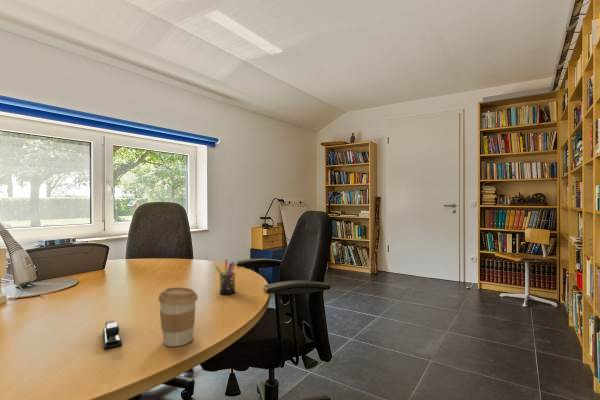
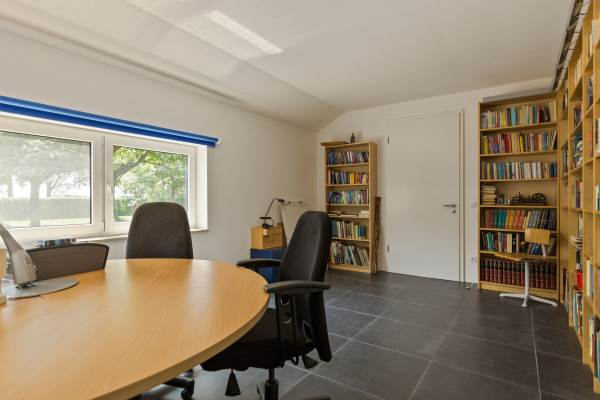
- pen holder (225, 276)
- stapler (111, 330)
- coffee cup (178, 314)
